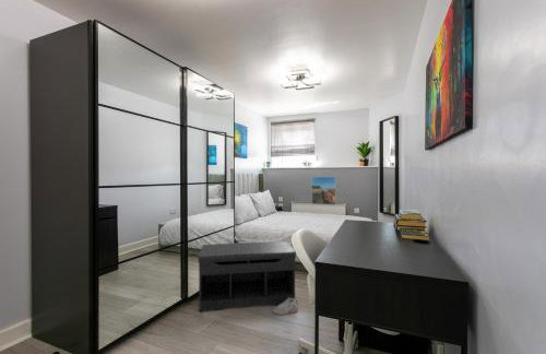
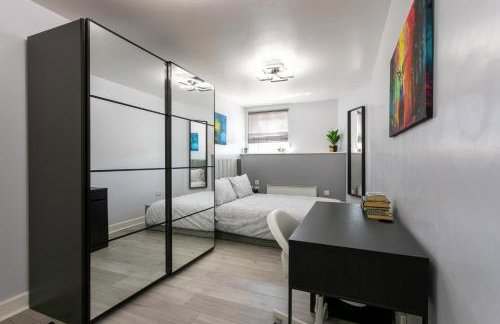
- shoe (285, 305)
- bench (247, 272)
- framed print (323, 190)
